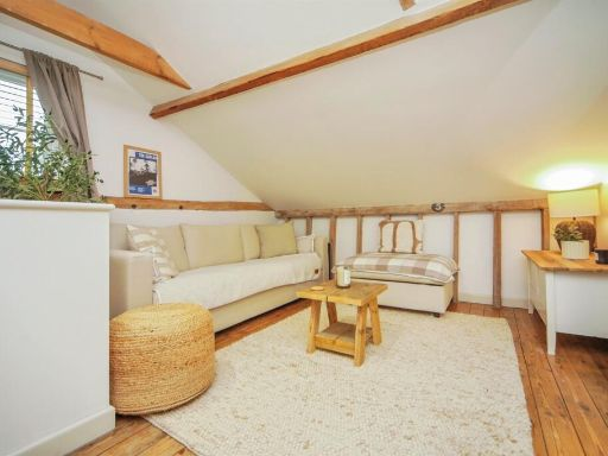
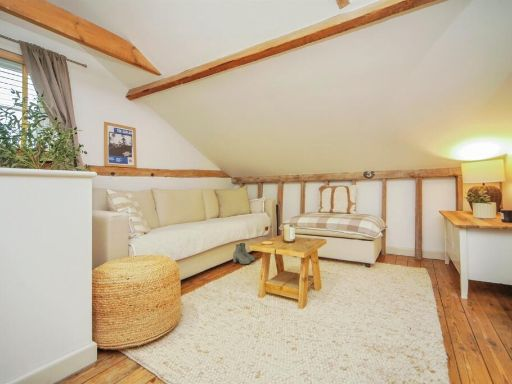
+ boots (243, 253)
